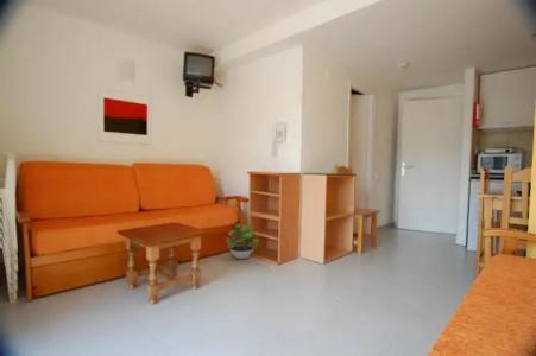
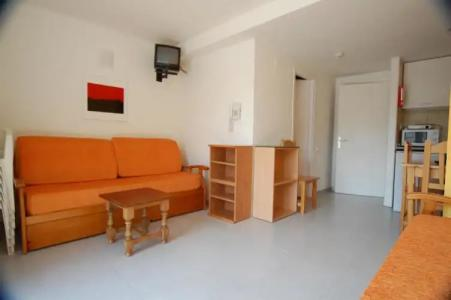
- potted plant (241, 240)
